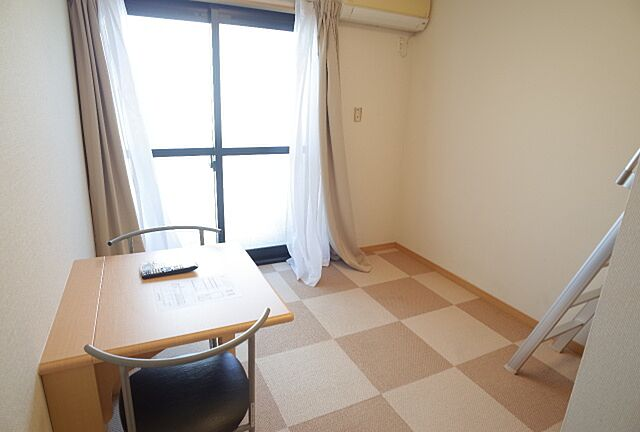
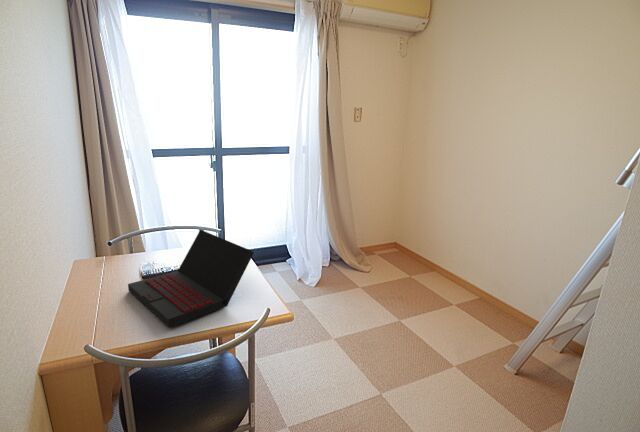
+ laptop (189, 270)
